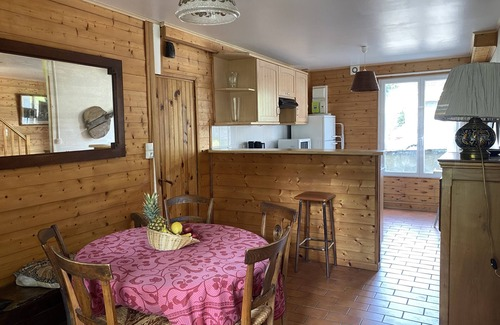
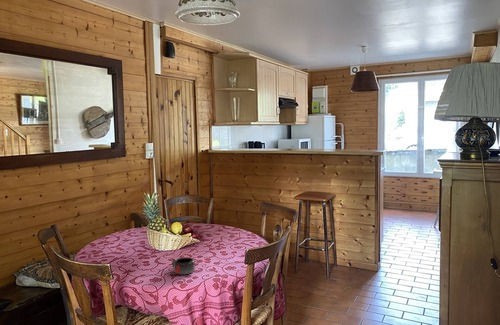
+ mug (182, 265)
